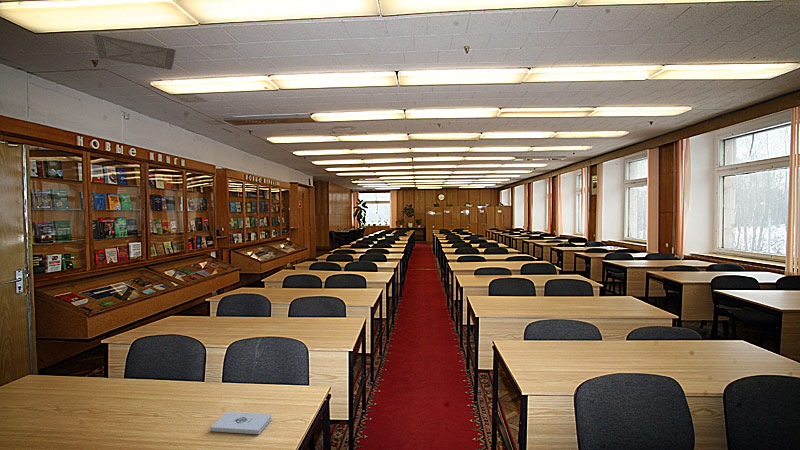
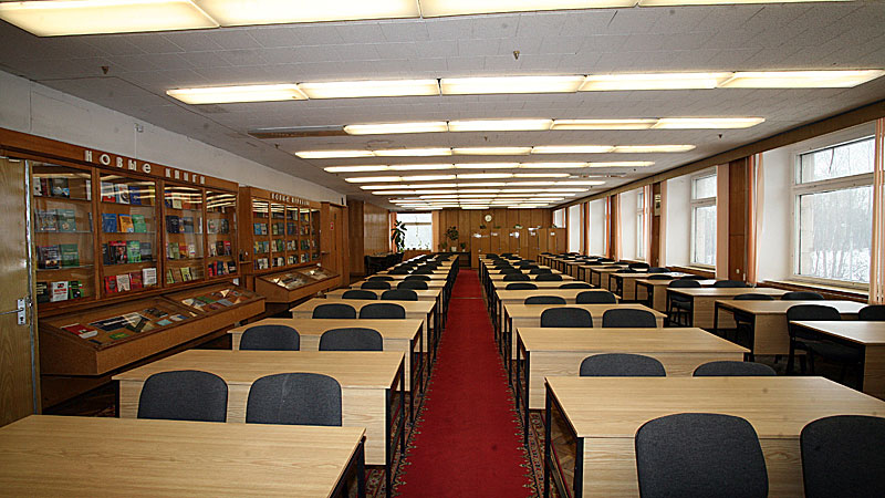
- ceiling vent (136, 53)
- notepad (242, 422)
